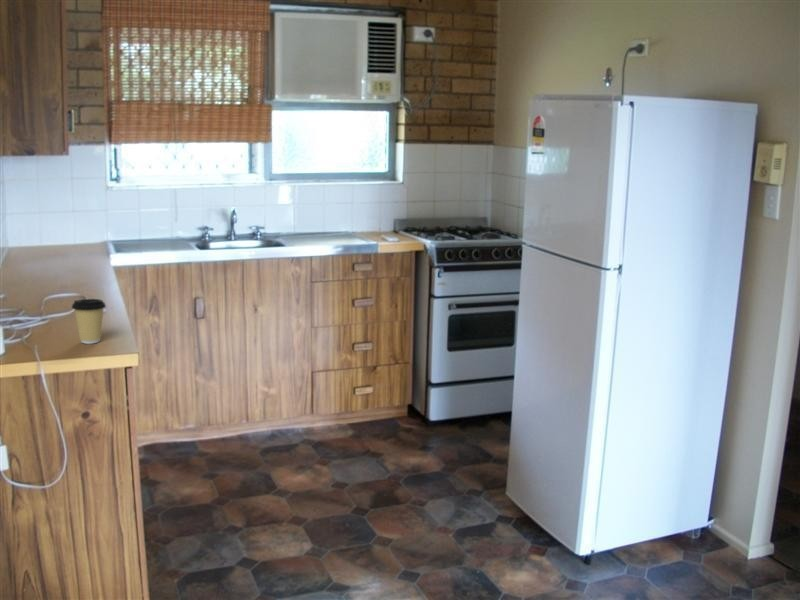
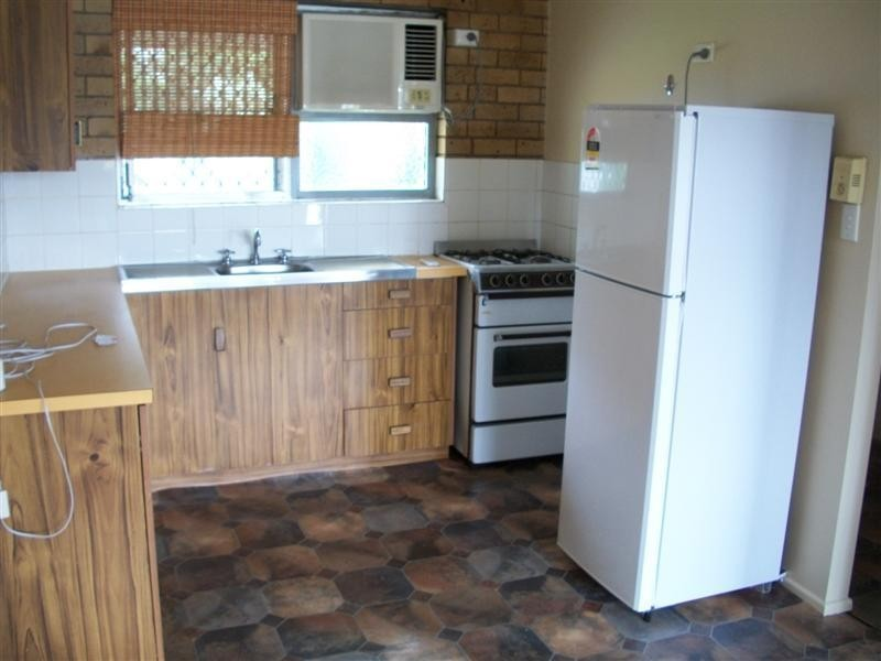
- coffee cup (89, 320)
